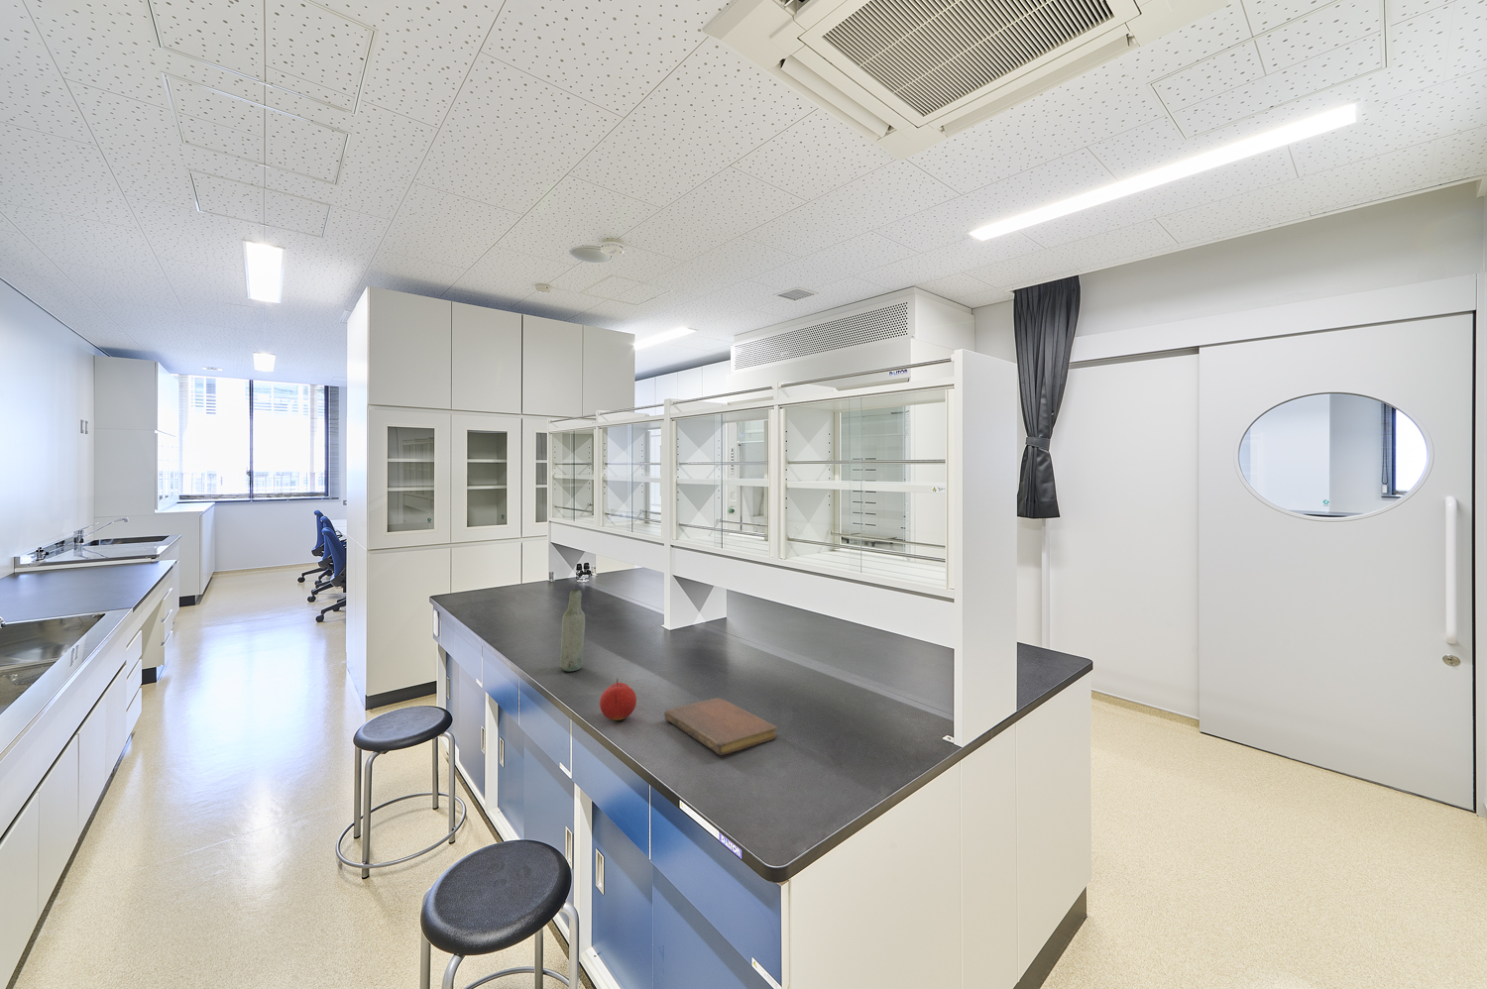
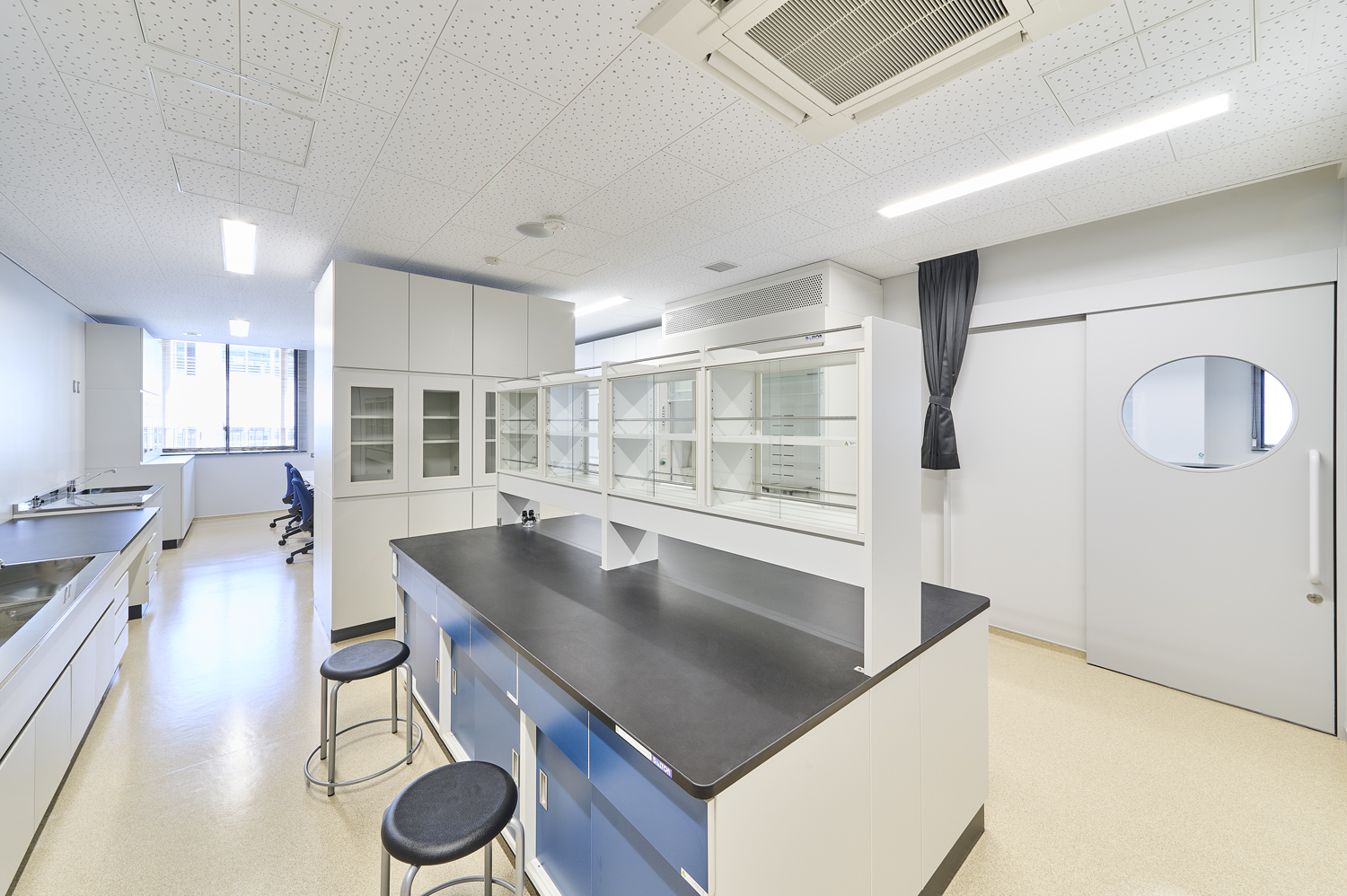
- fruit (617, 699)
- bottle (572, 629)
- notebook (719, 723)
